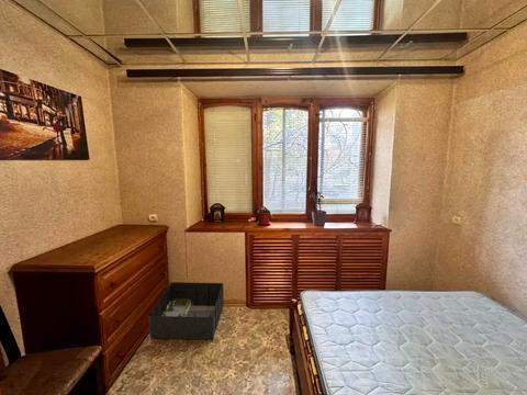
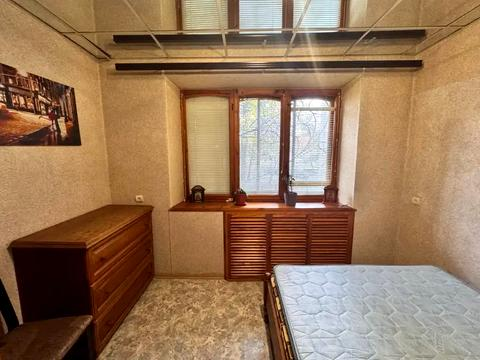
- storage bin (190, 308)
